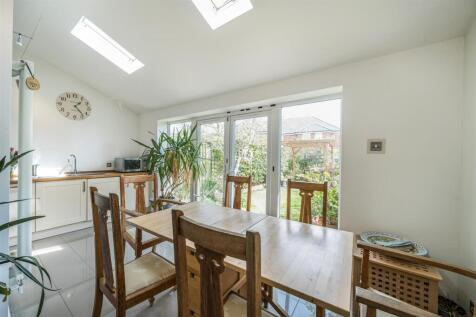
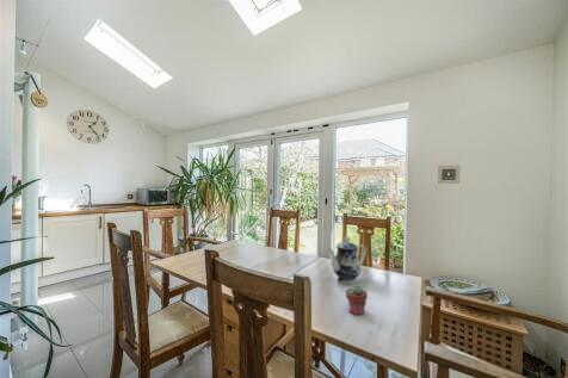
+ potted succulent (356, 297)
+ teapot (346, 259)
